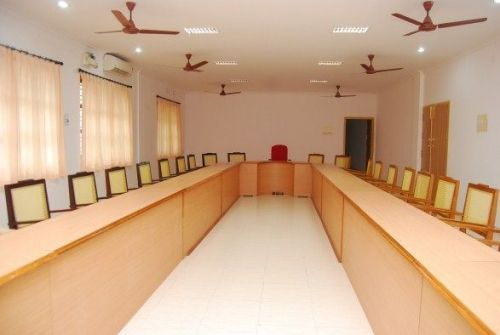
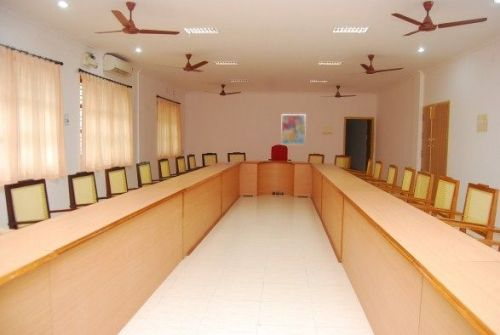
+ wall art (293, 129)
